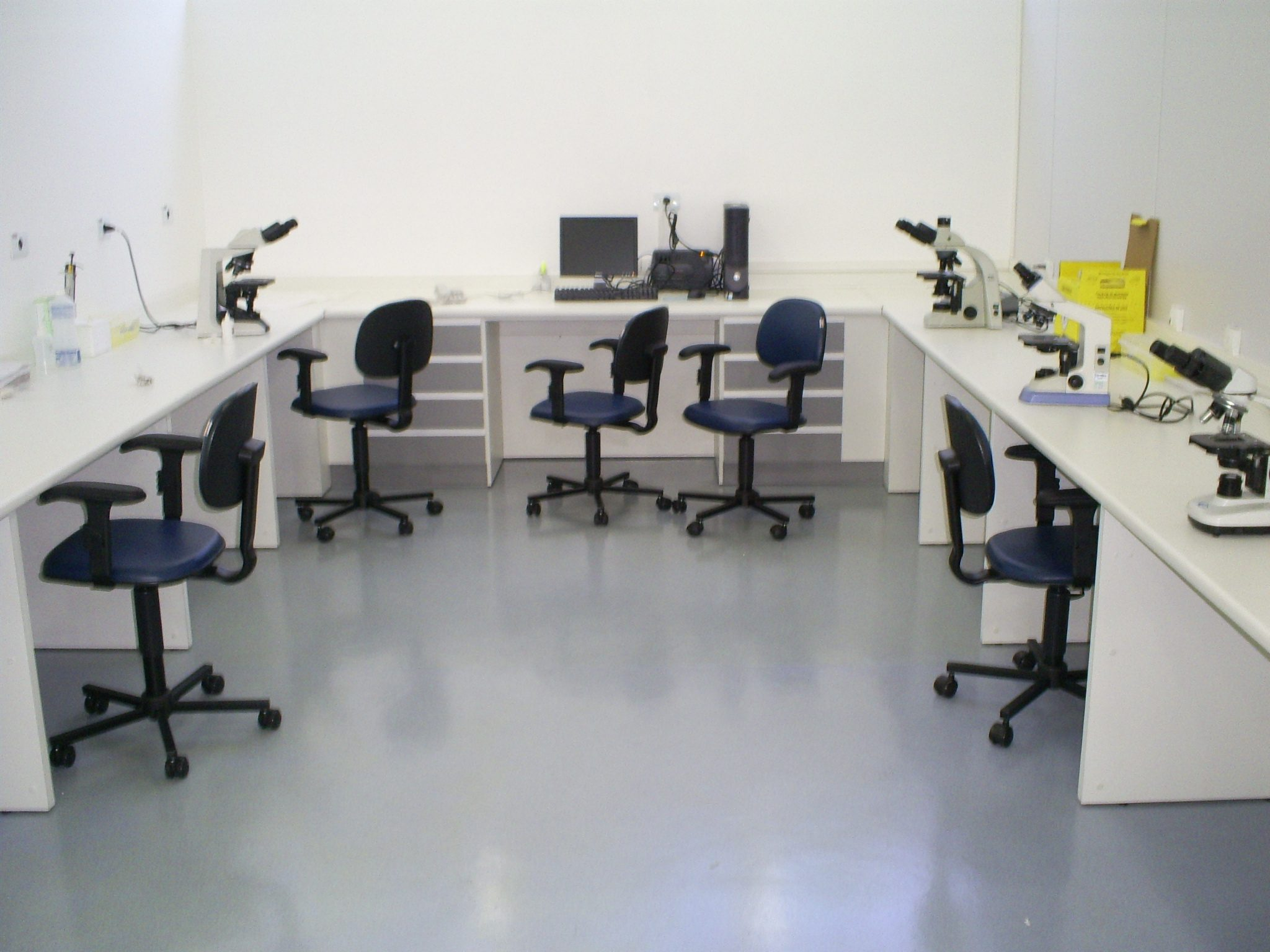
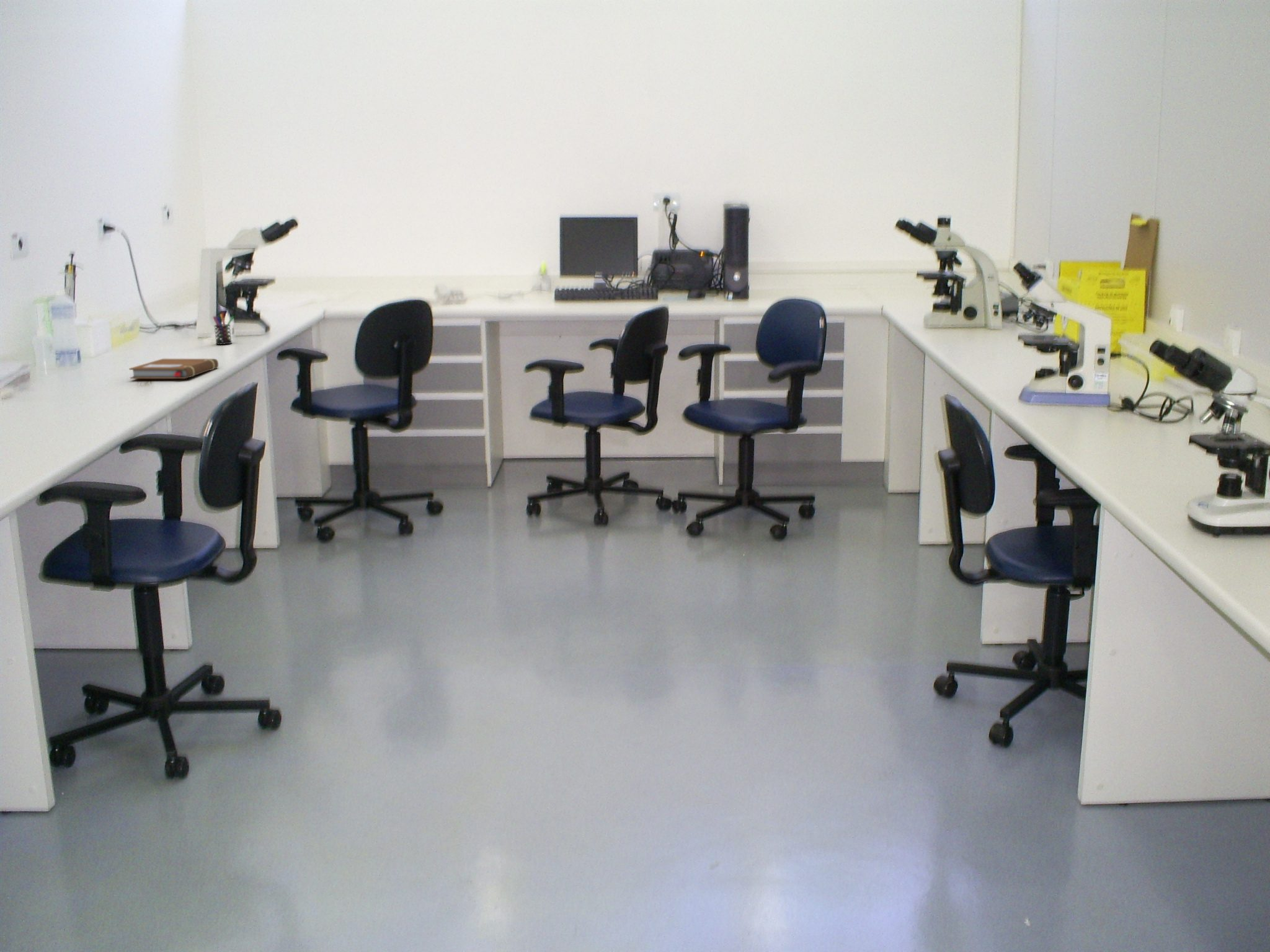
+ notebook (174, 368)
+ pen holder (224, 327)
